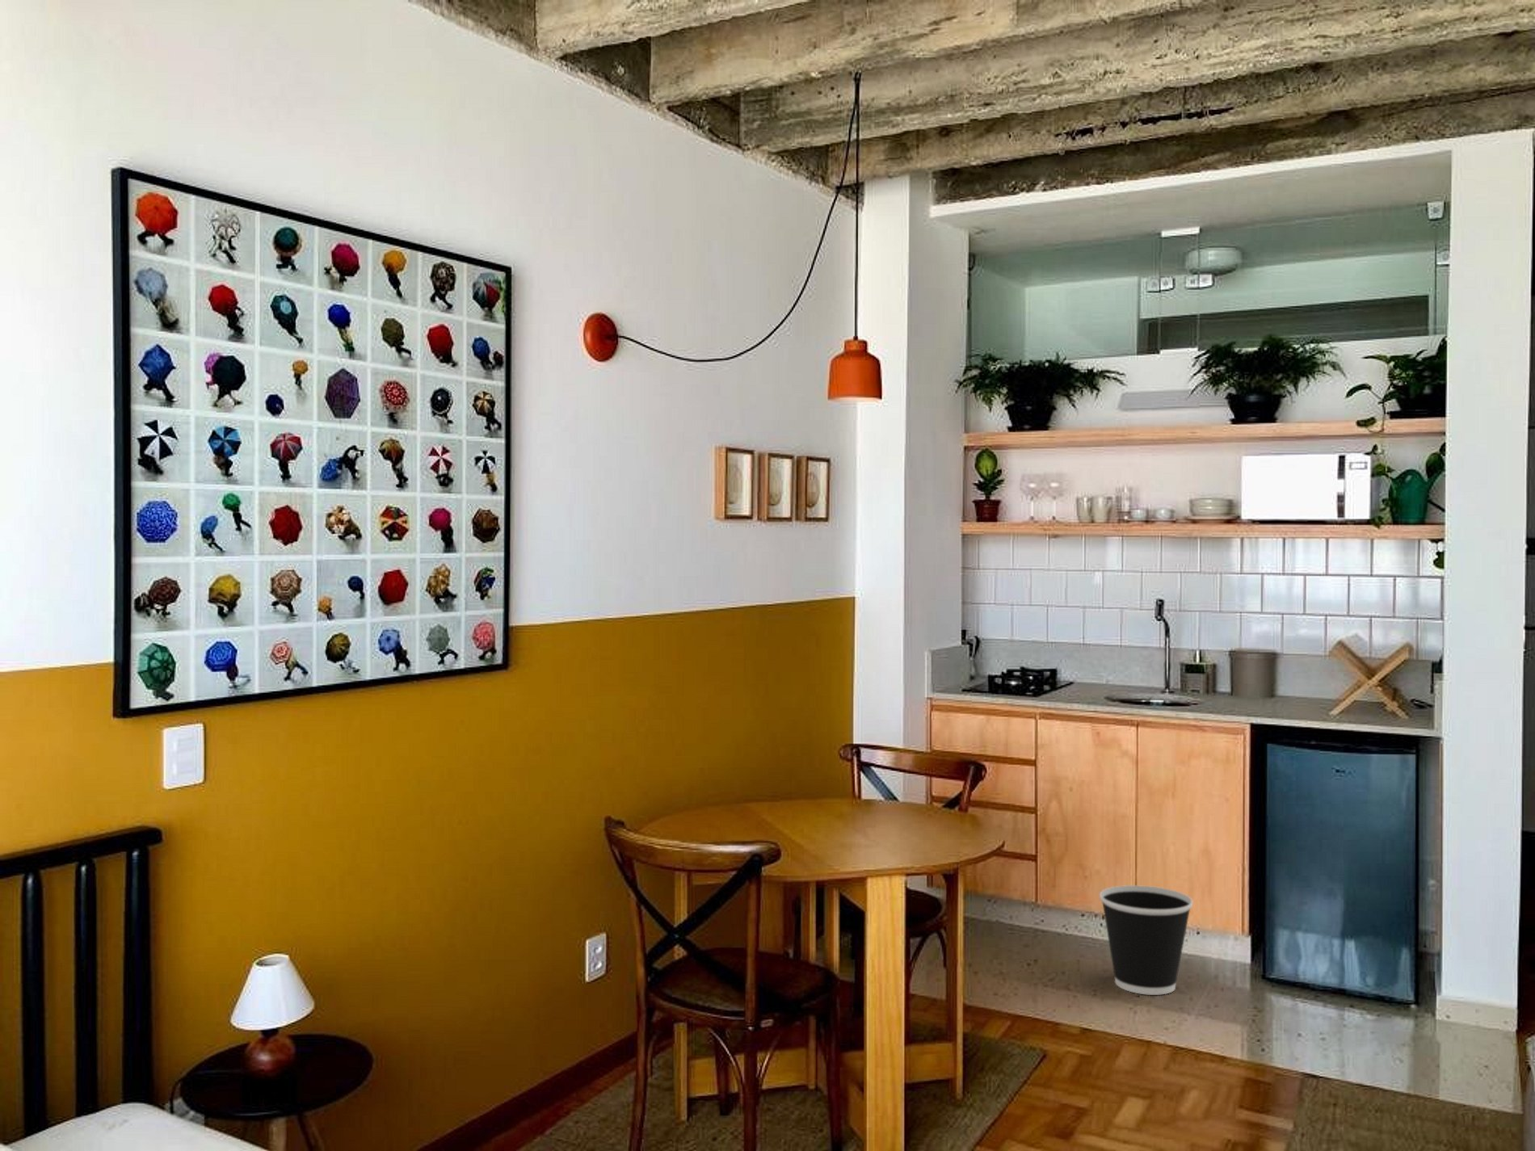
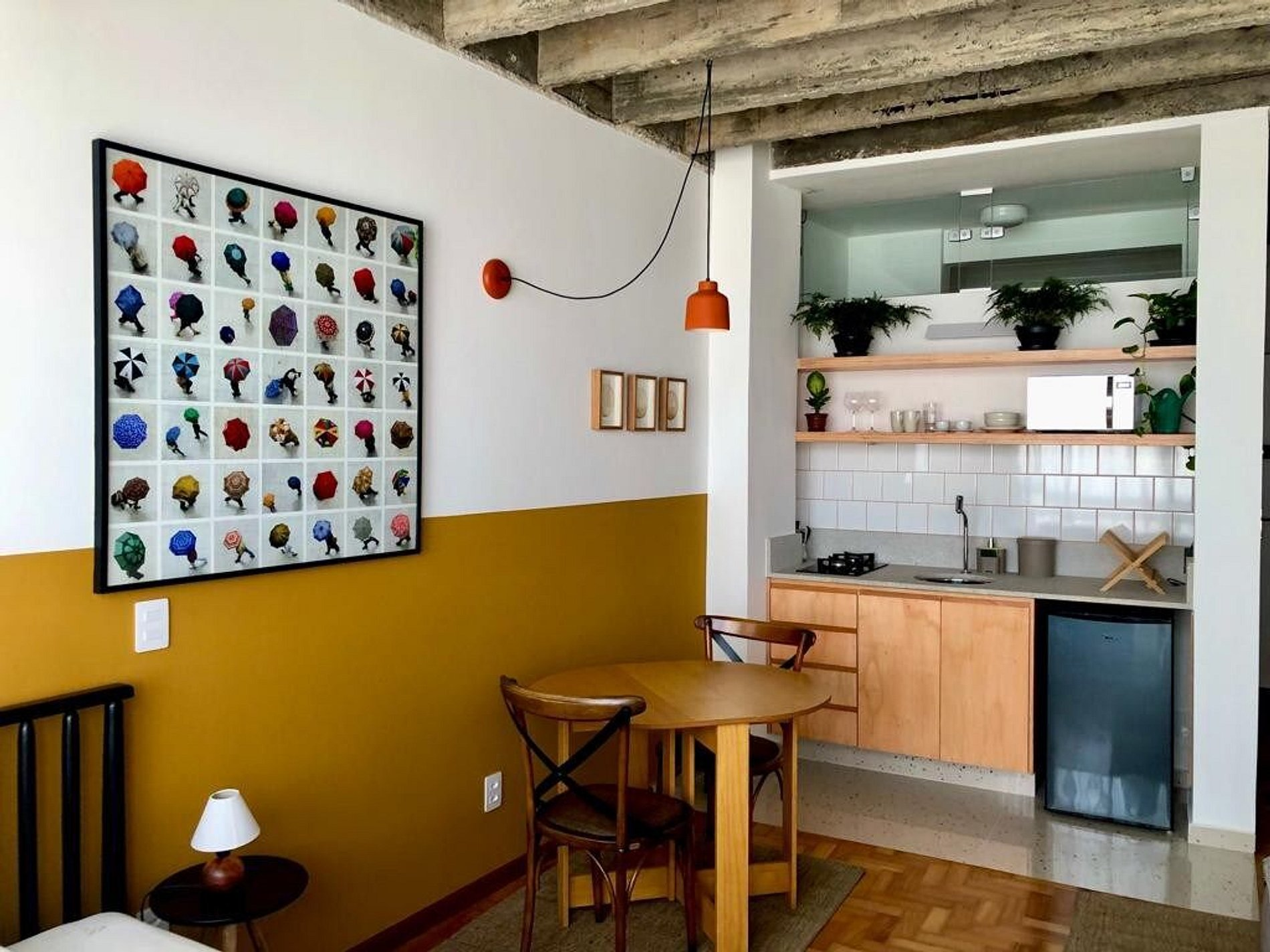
- wastebasket (1145, 941)
